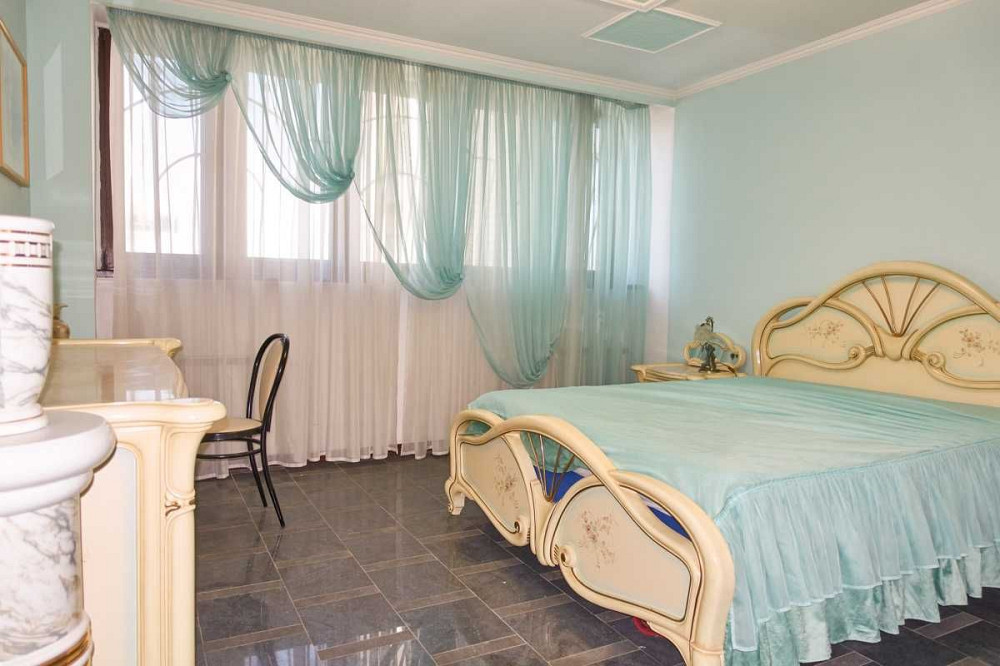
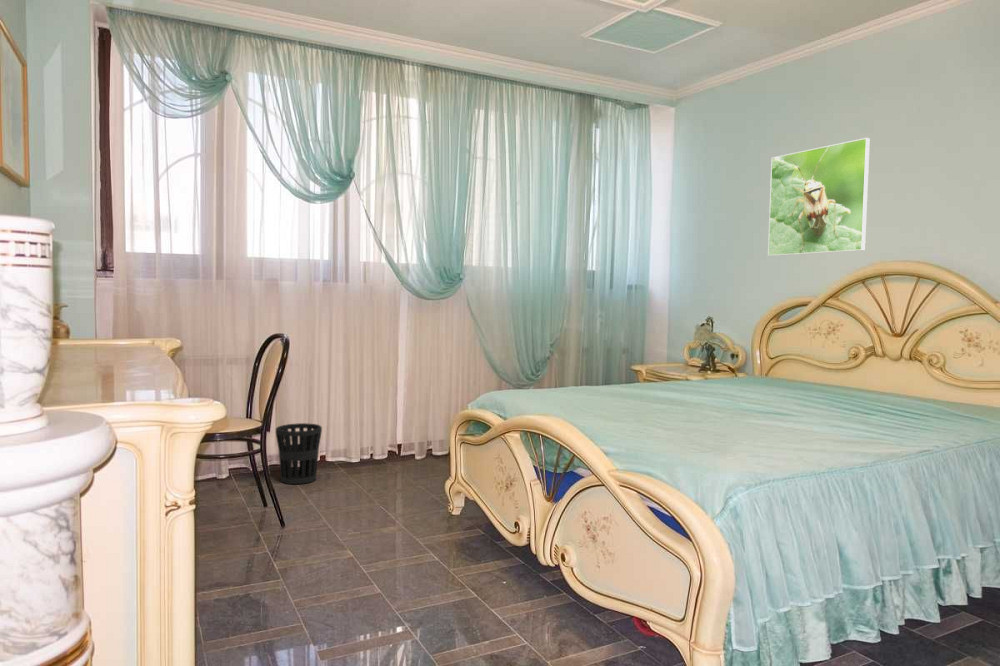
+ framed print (815, 201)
+ wastebasket (298, 453)
